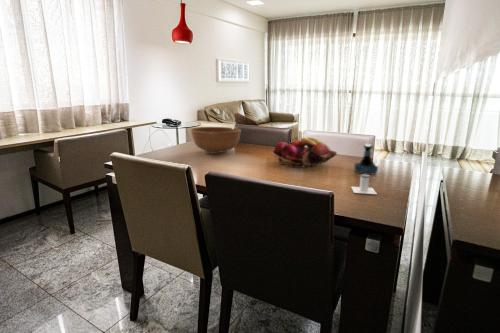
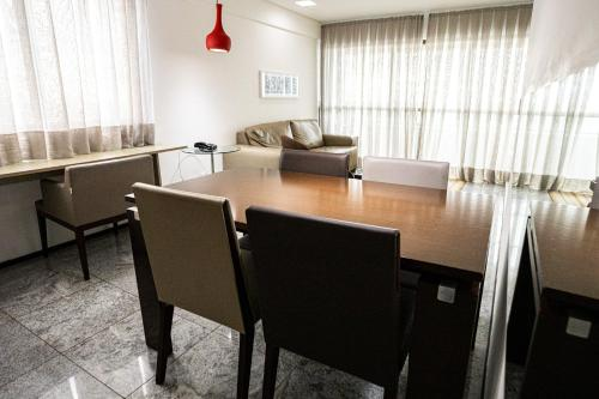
- tequila bottle (366, 158)
- bowl (216, 140)
- salt shaker (364, 182)
- fruit basket (304, 151)
